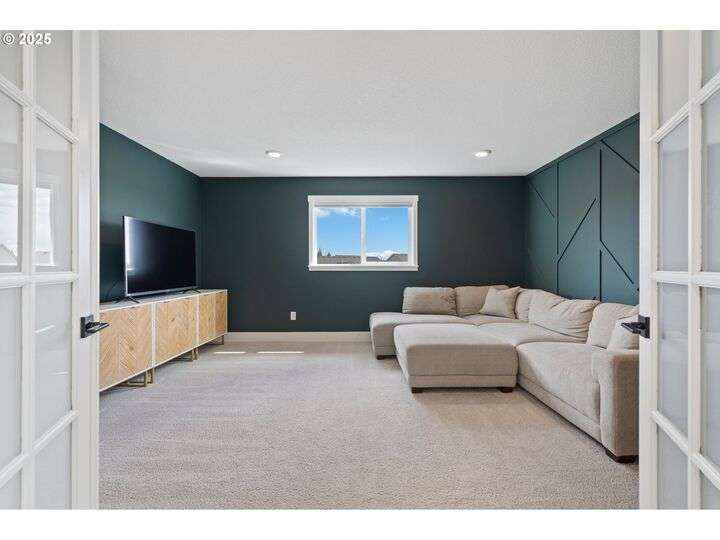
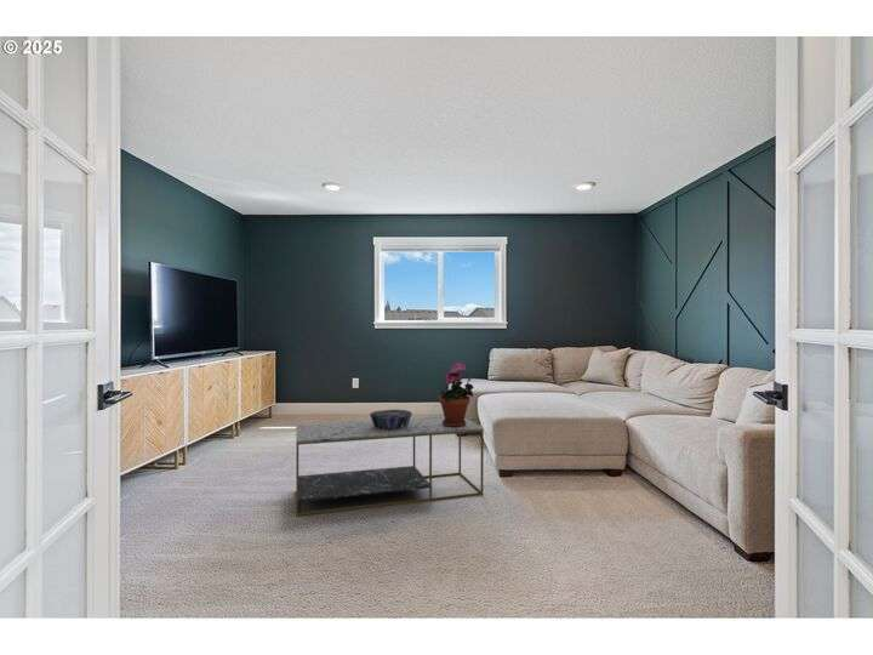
+ coffee table (388, 468)
+ potted plant (455, 393)
+ decorative bowl (390, 418)
